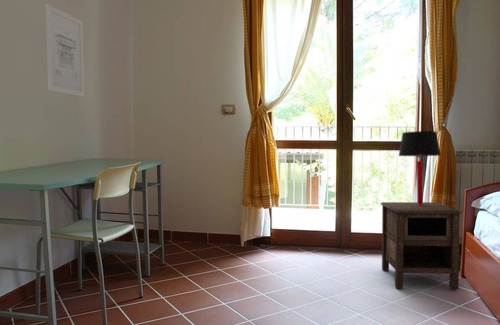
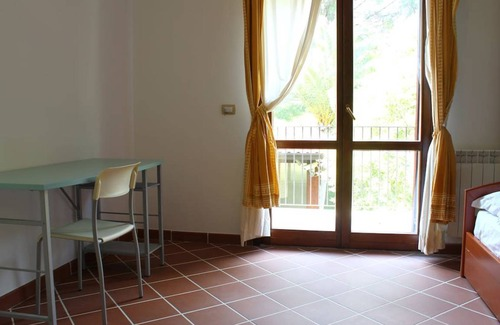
- table lamp (420, 168)
- wall art (66, 53)
- nightstand (417, 242)
